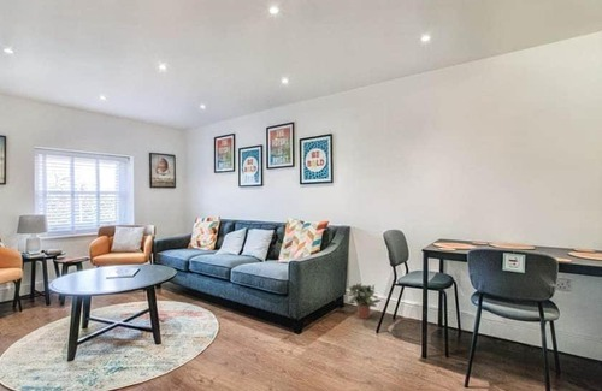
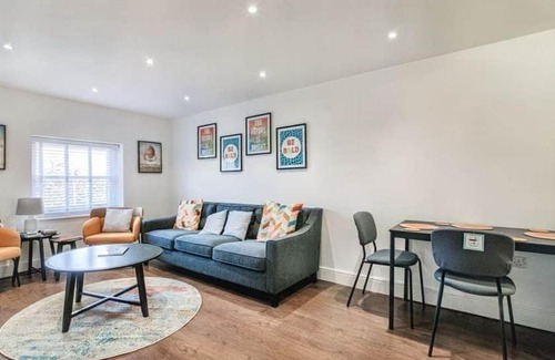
- potted plant (364, 300)
